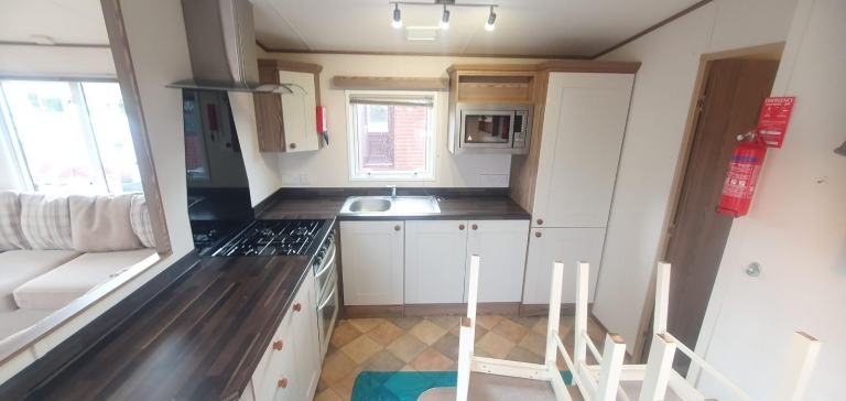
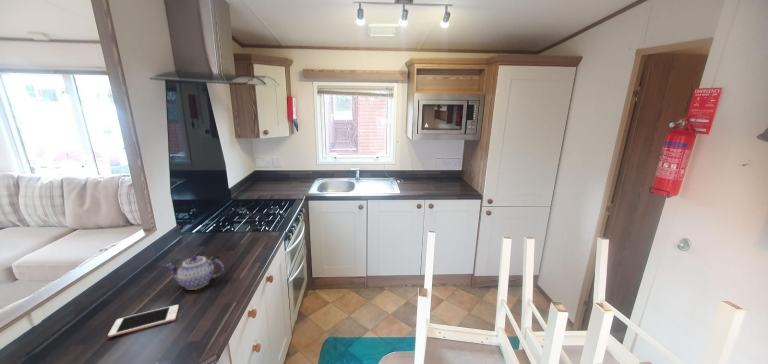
+ teapot (195, 270)
+ cell phone (146, 319)
